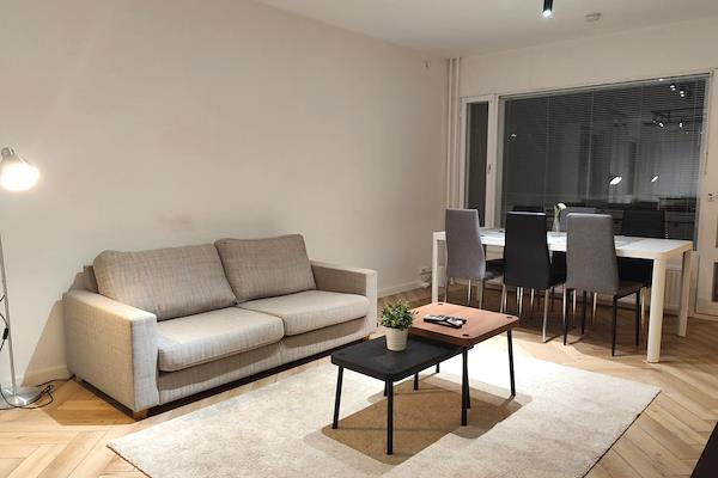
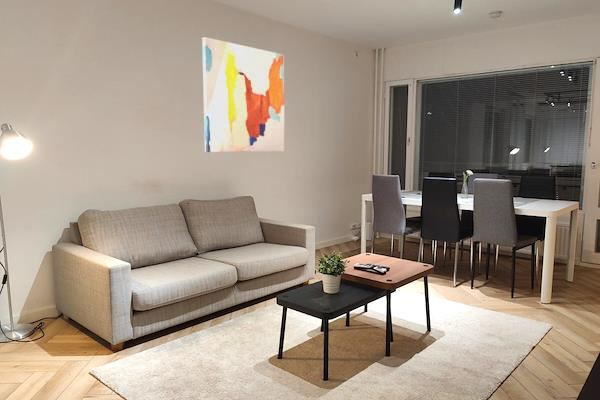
+ wall art (247, 100)
